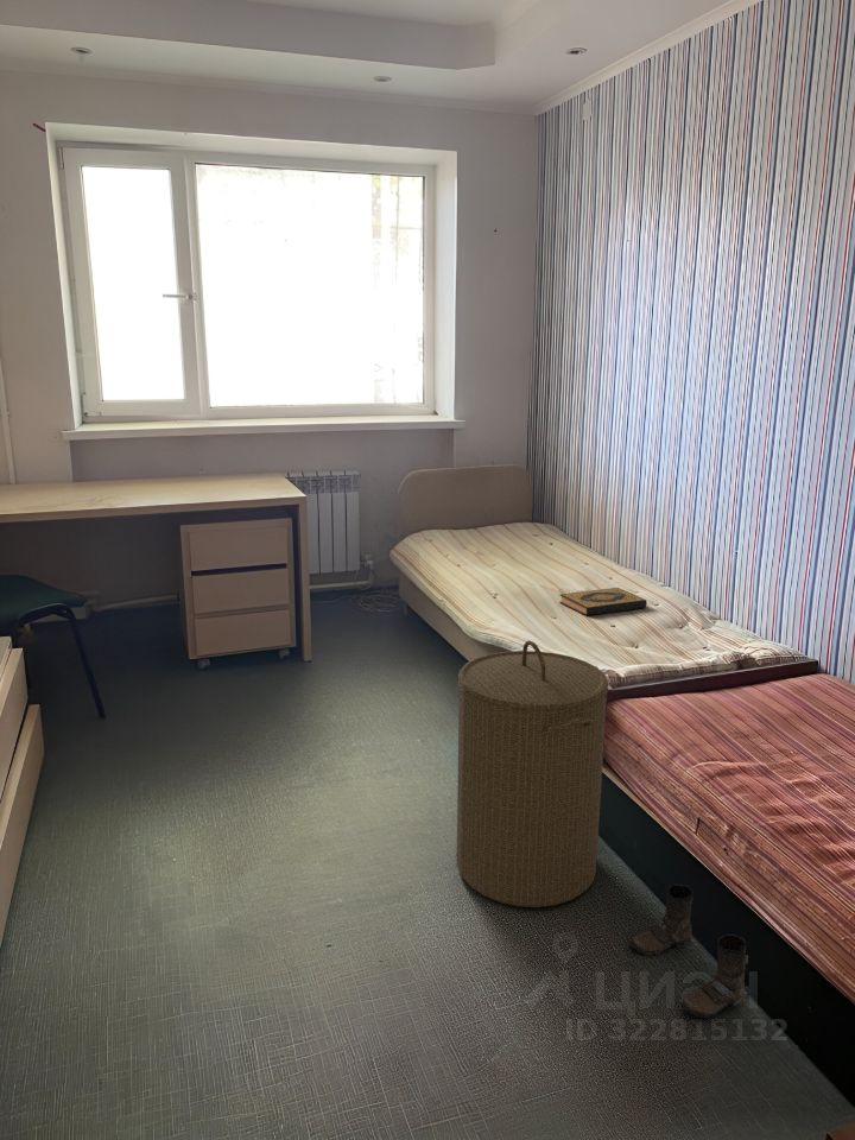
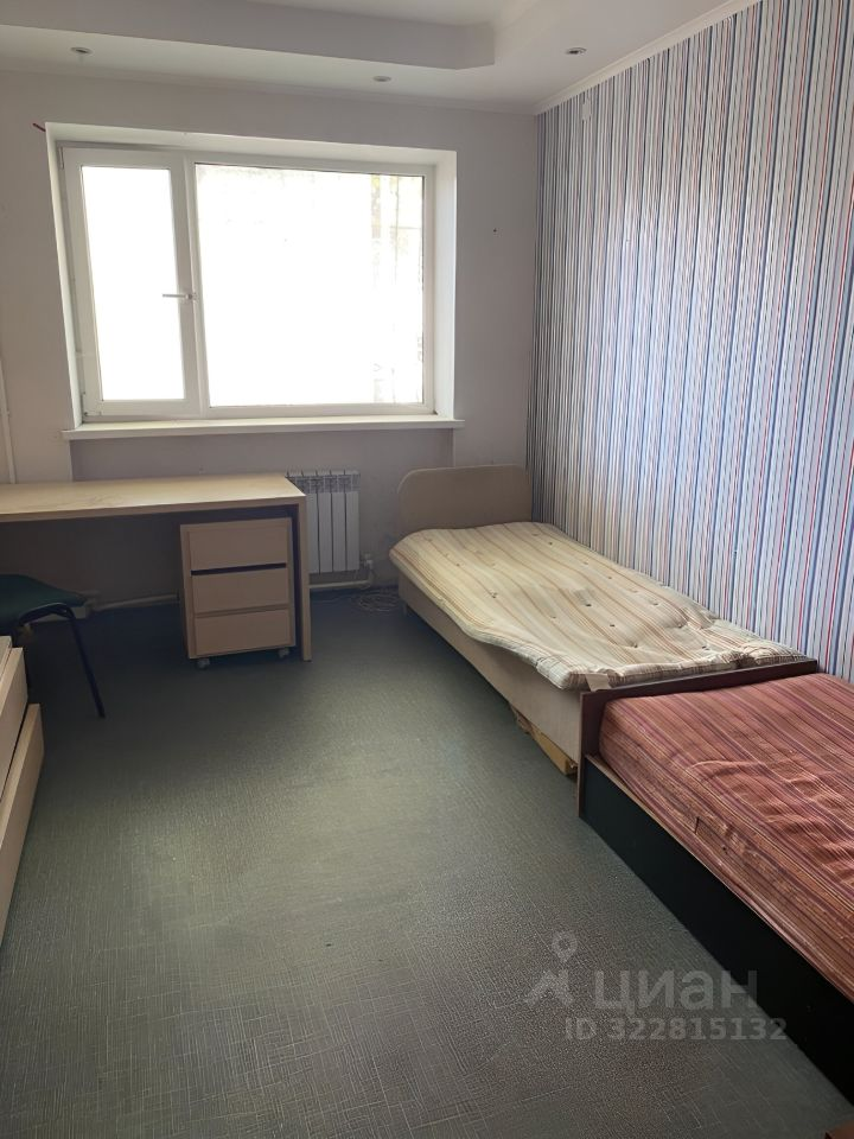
- hardback book (602, 601)
- boots (688, 944)
- laundry hamper (528, 758)
